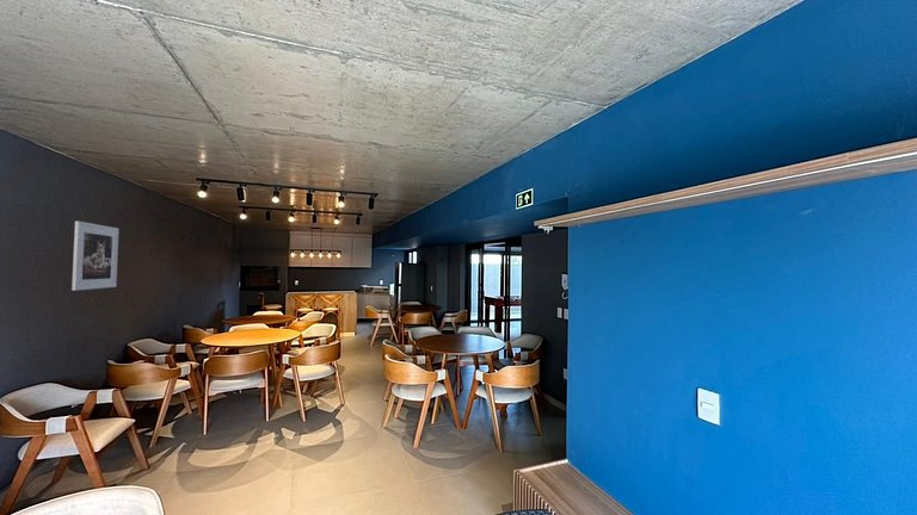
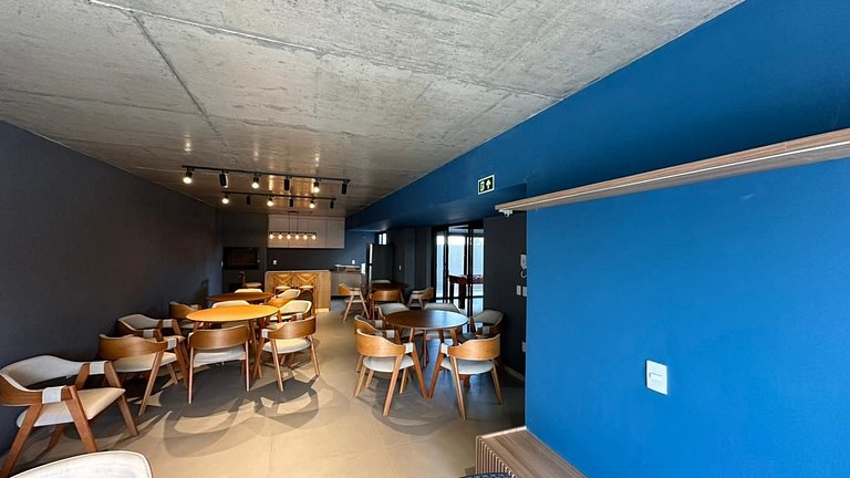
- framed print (97, 256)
